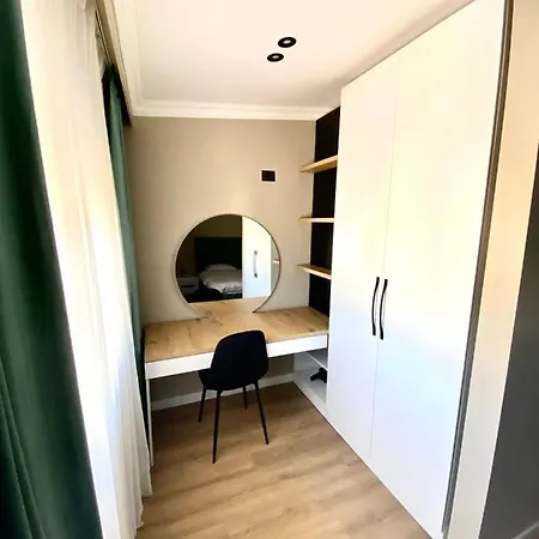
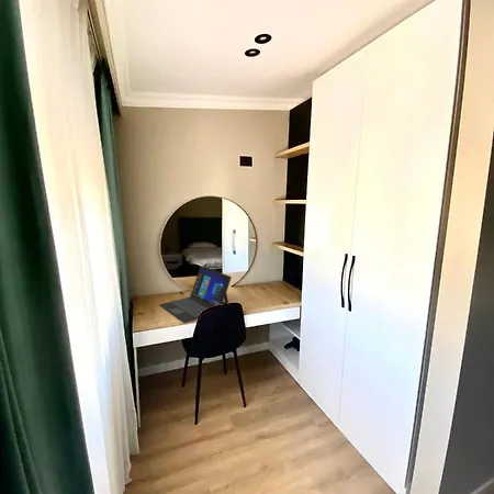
+ laptop (193, 291)
